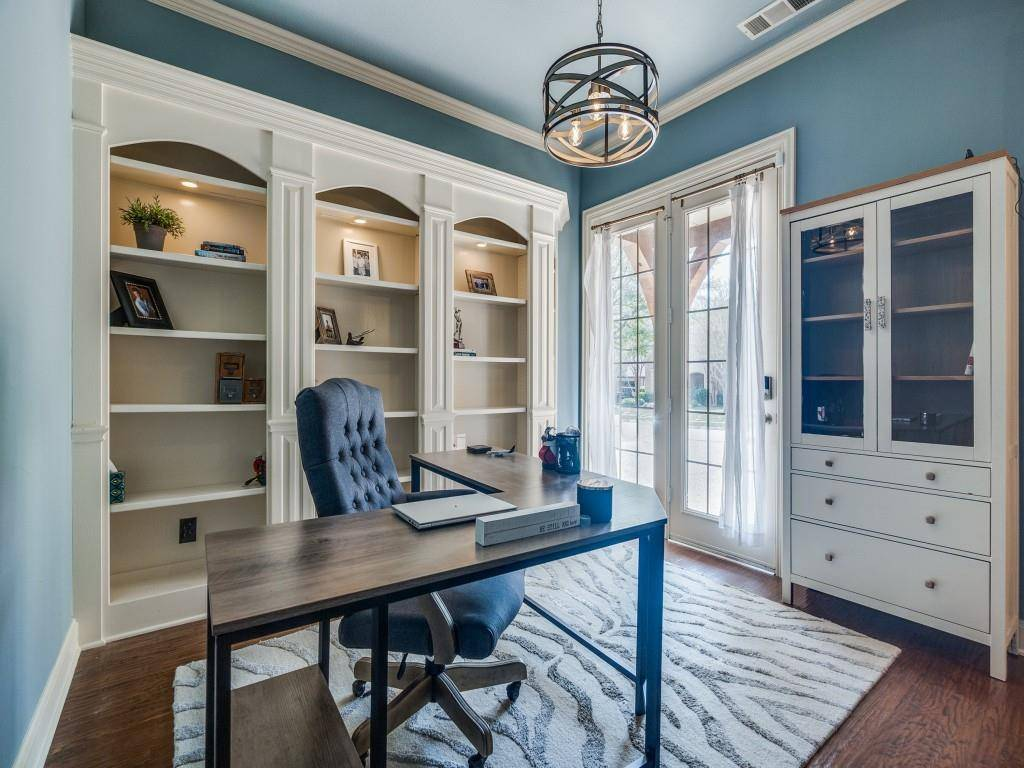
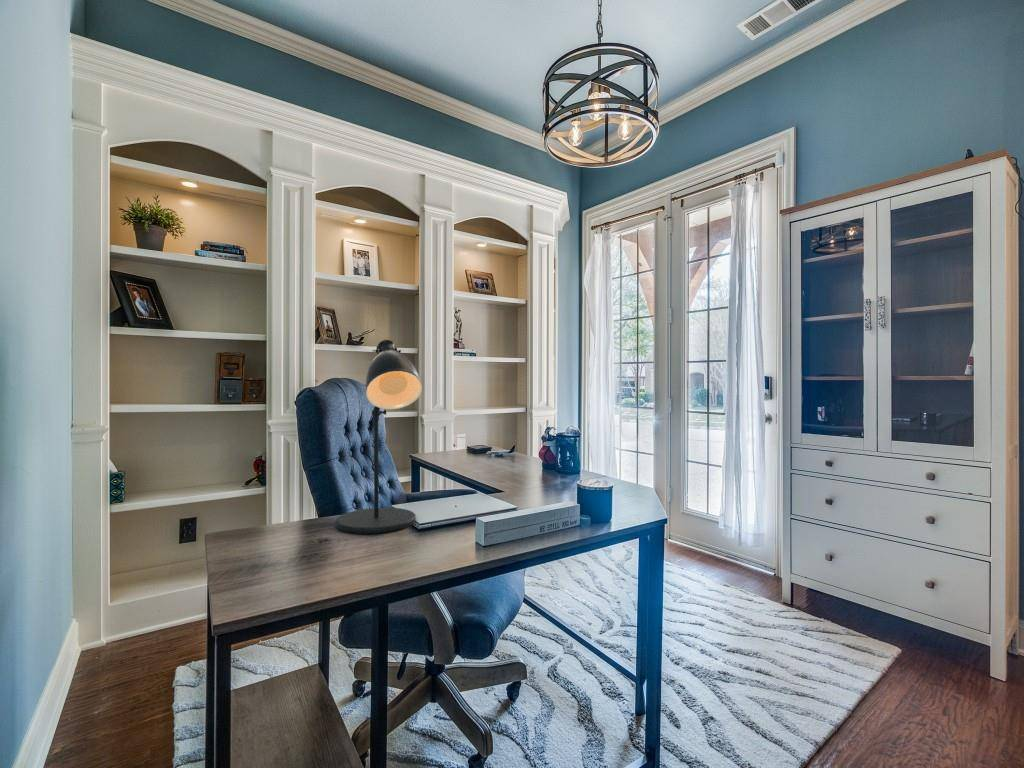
+ desk lamp (377, 436)
